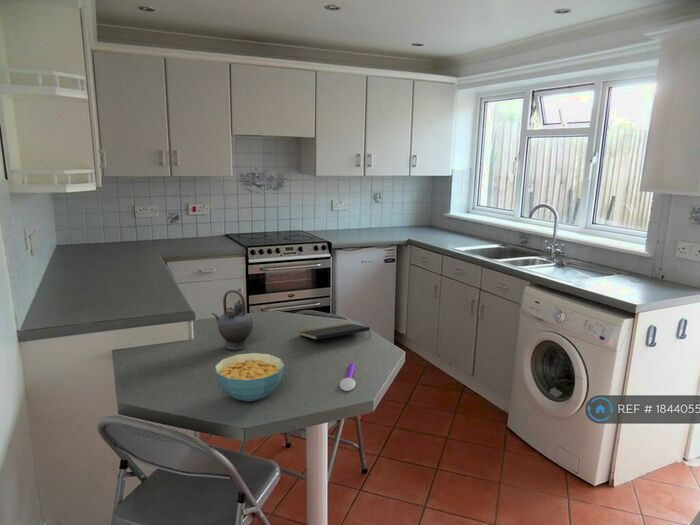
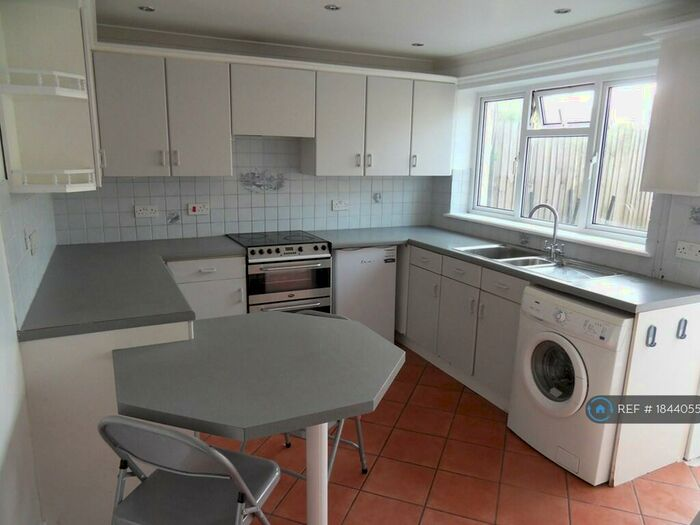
- notepad (333, 331)
- cereal bowl (250, 381)
- spoon (349, 375)
- teapot (231, 318)
